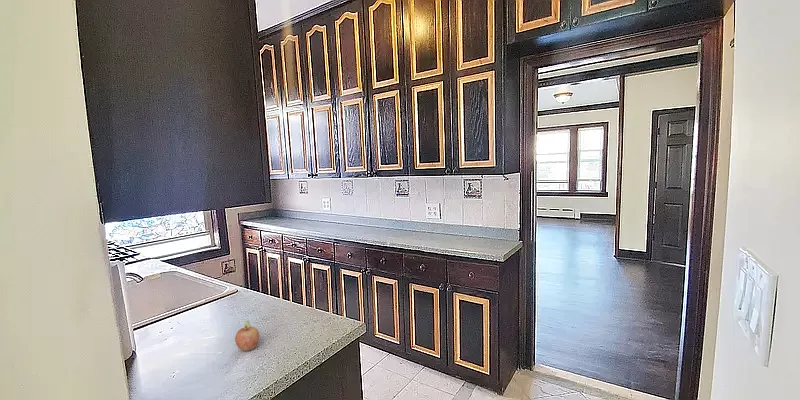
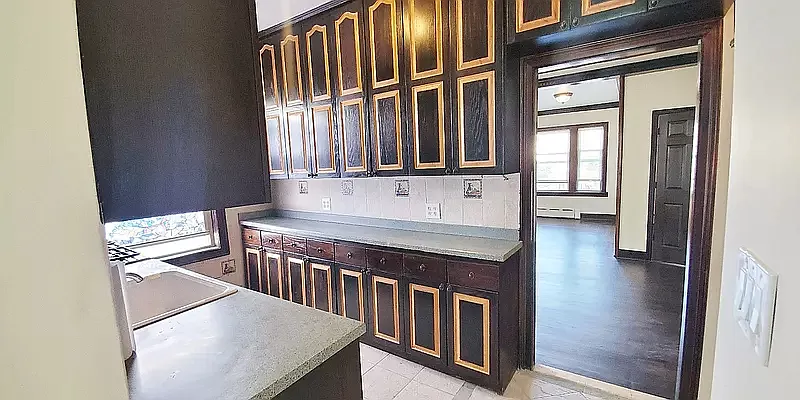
- fruit (247, 336)
